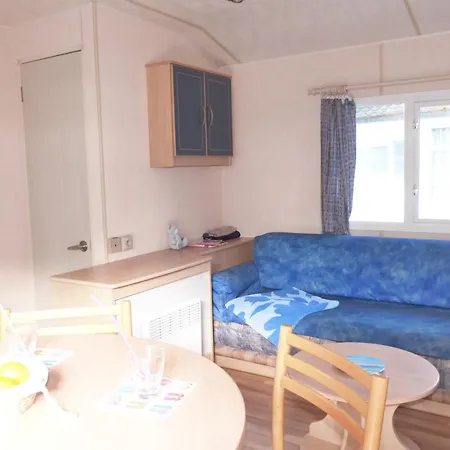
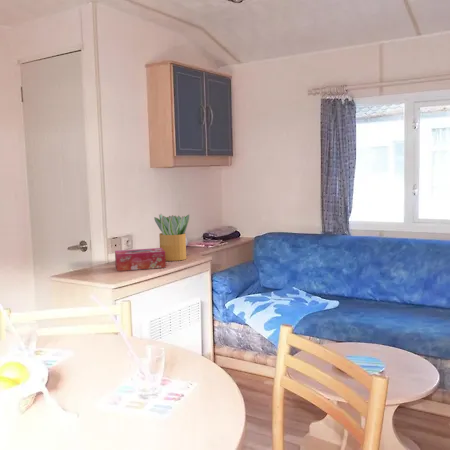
+ tissue box (140, 259)
+ potted plant (173, 236)
